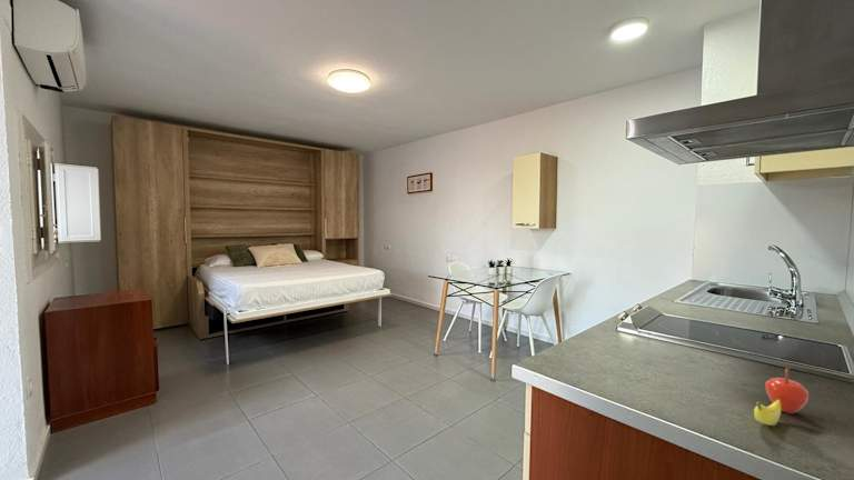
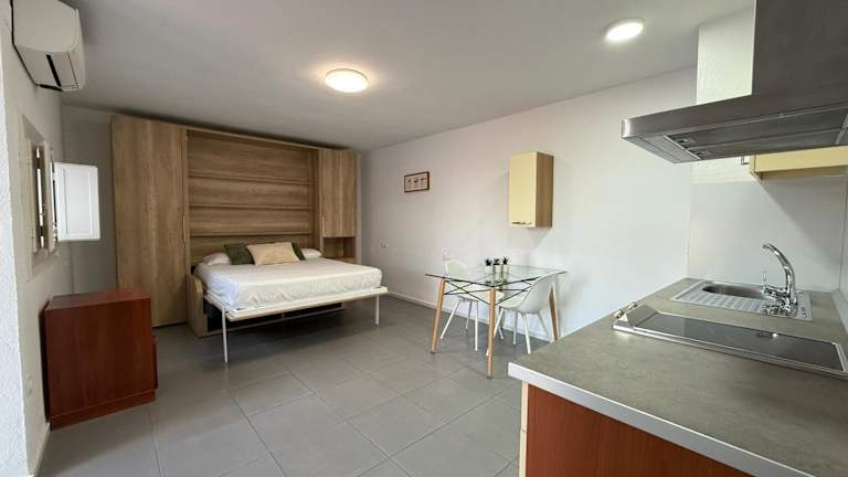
- fruit (775, 398)
